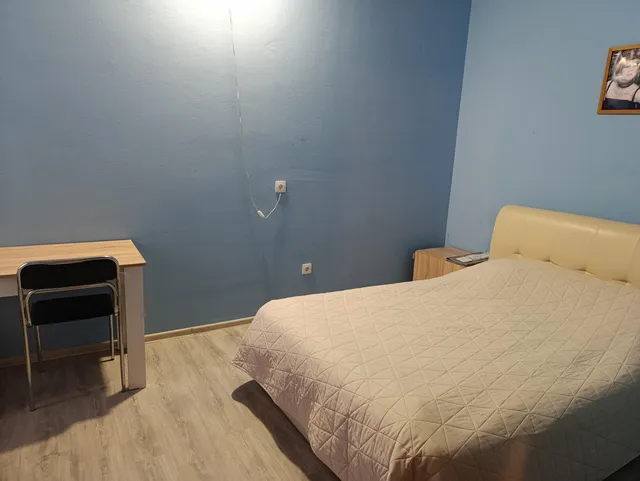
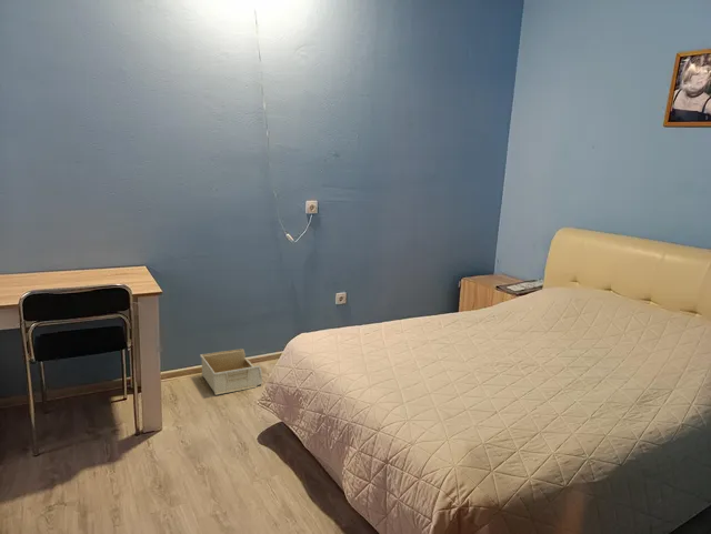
+ storage bin (231, 370)
